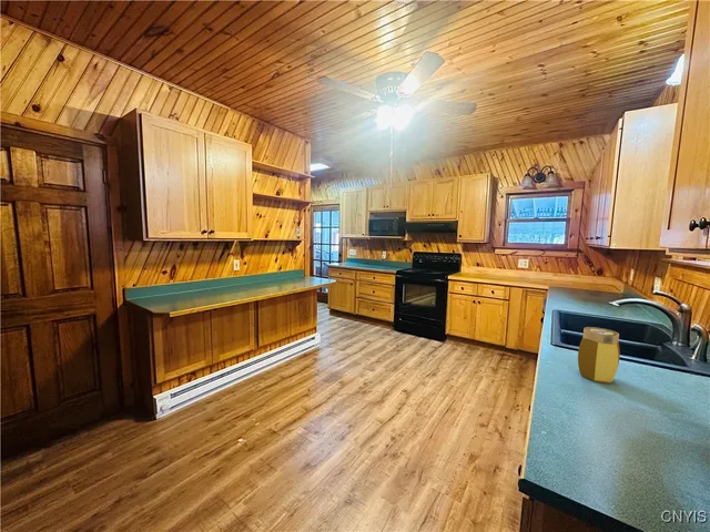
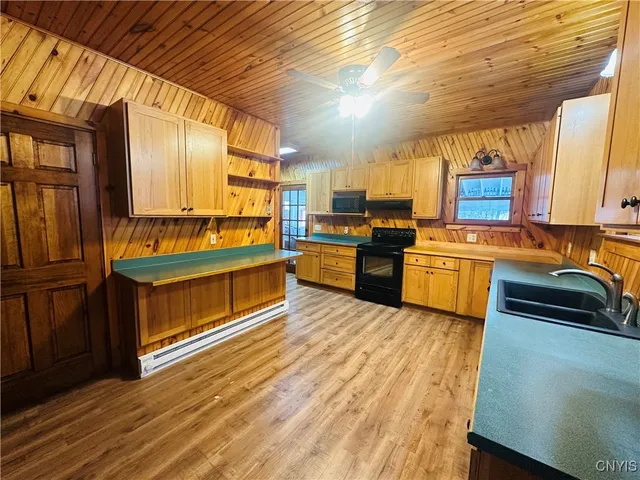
- jar (598, 354)
